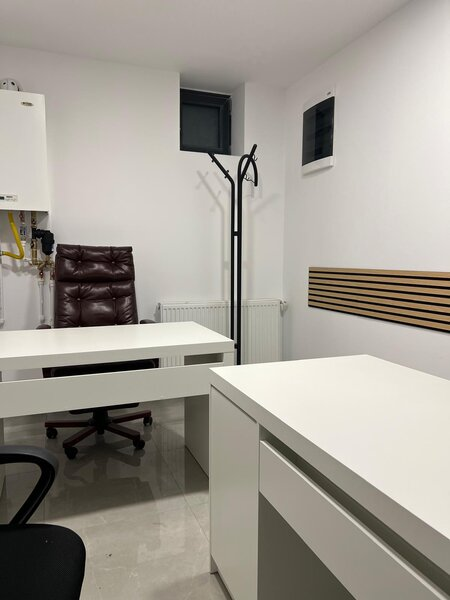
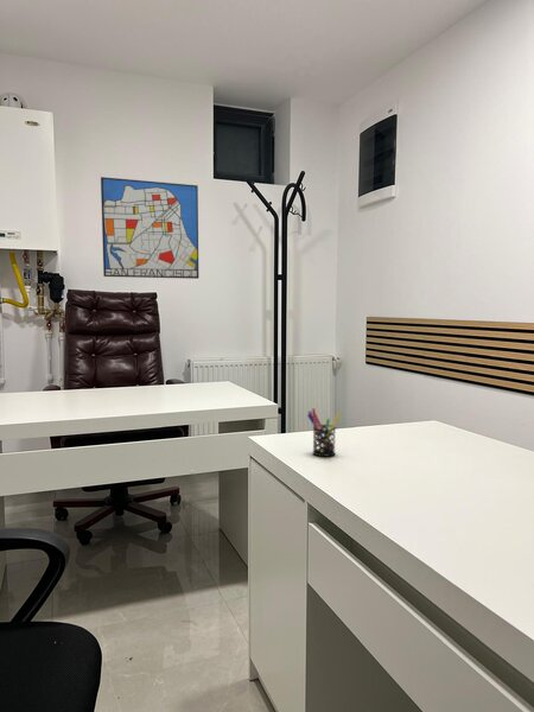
+ wall art (151, 229)
+ pen holder (323, 431)
